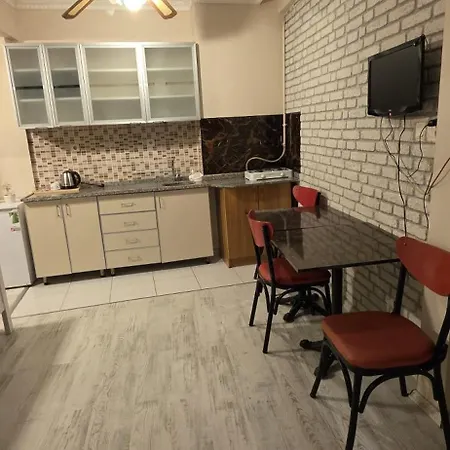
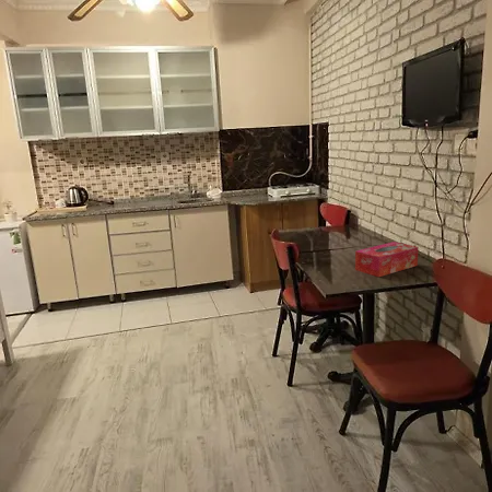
+ tissue box (386, 258)
